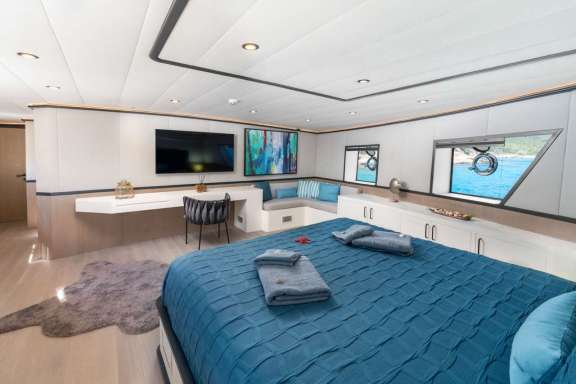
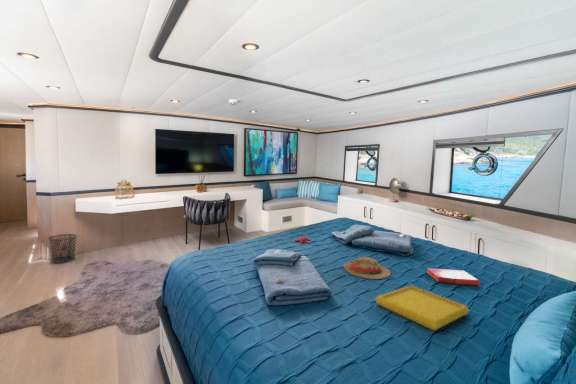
+ straw hat (366, 263)
+ hardback book (451, 276)
+ waste bin (63, 248)
+ serving tray (420, 305)
